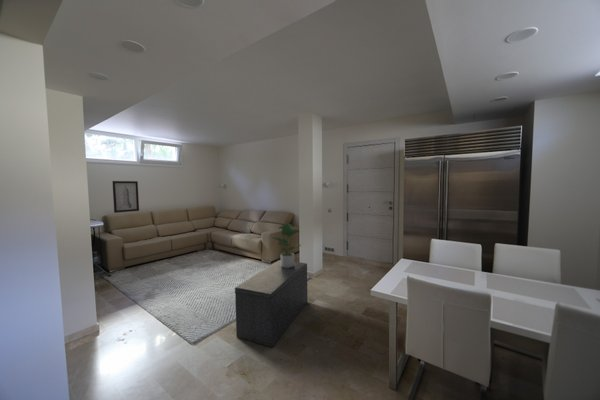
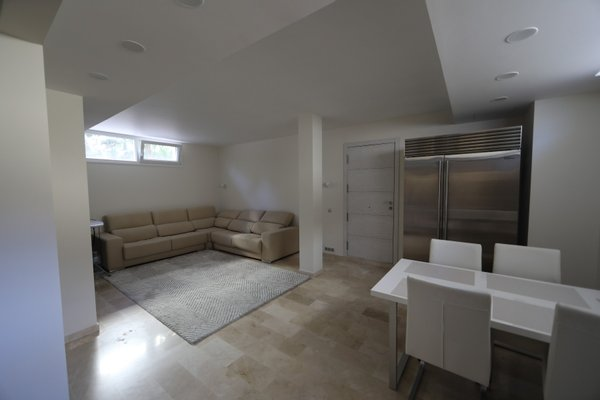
- bench (276, 295)
- wall art (126, 196)
- potted plant (285, 246)
